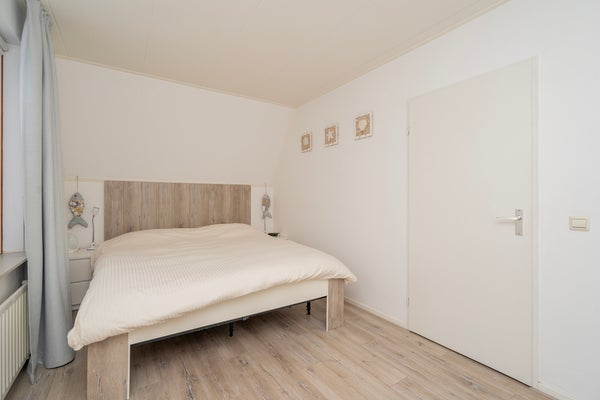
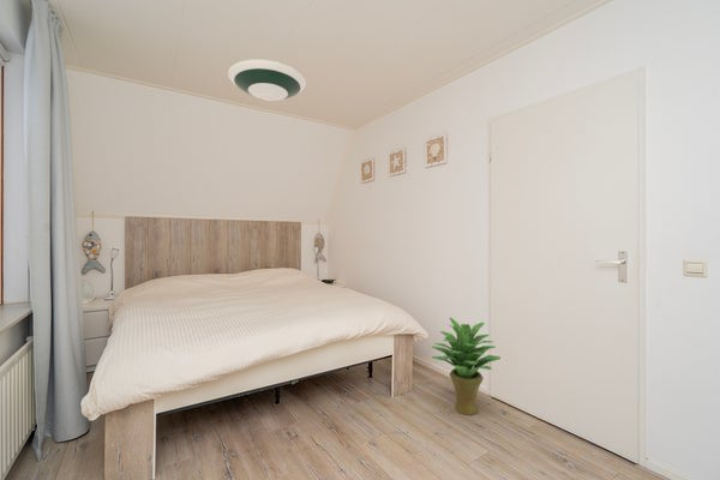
+ potted plant (467, 364)
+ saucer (268, 89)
